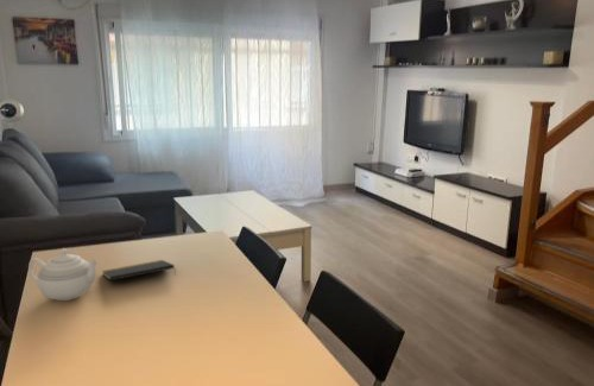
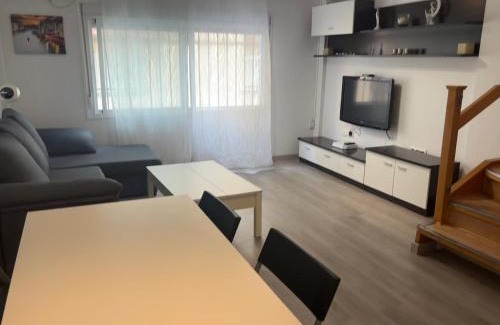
- teapot (64, 272)
- notepad (138, 270)
